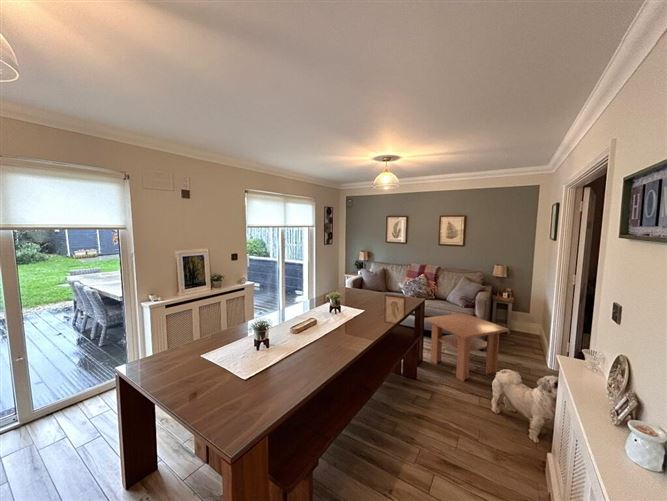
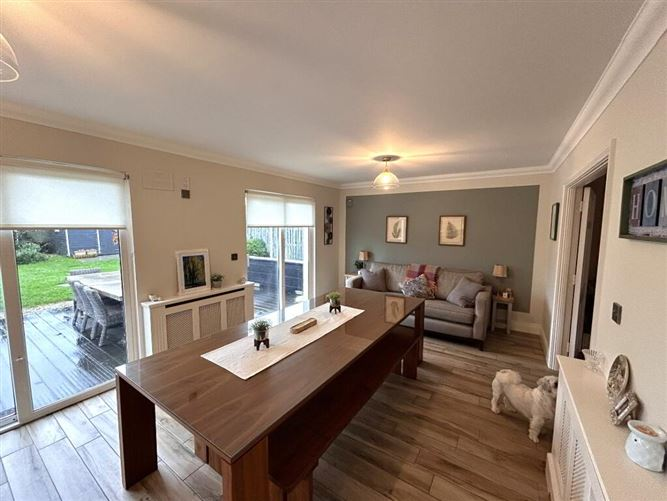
- coffee table (463, 345)
